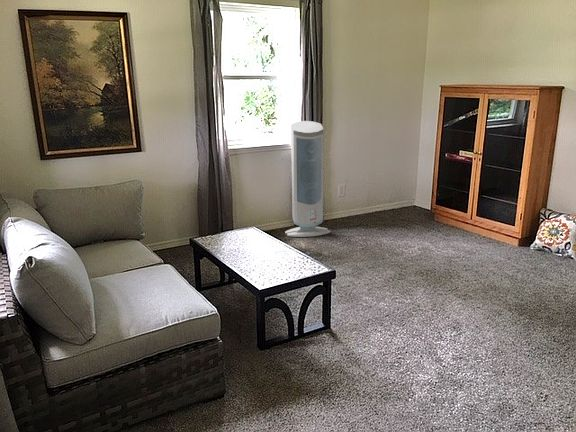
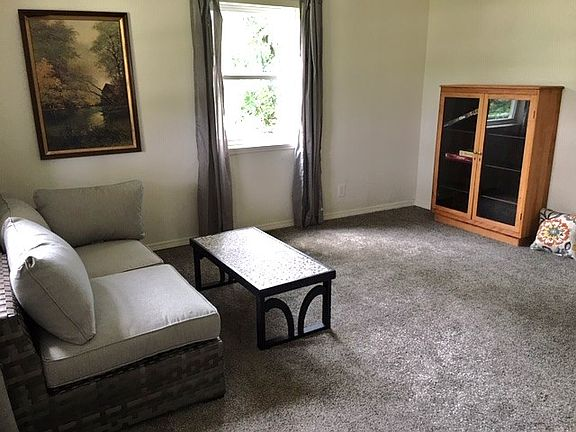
- air purifier (307, 178)
